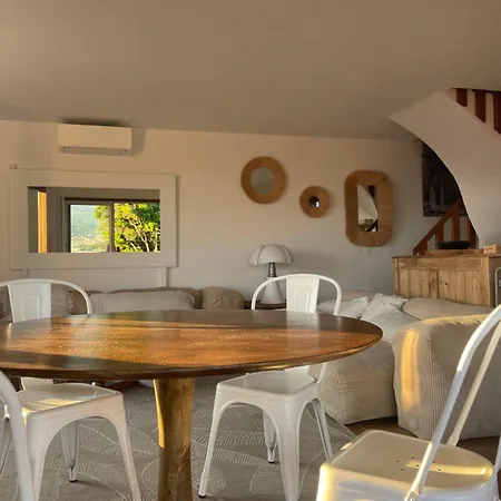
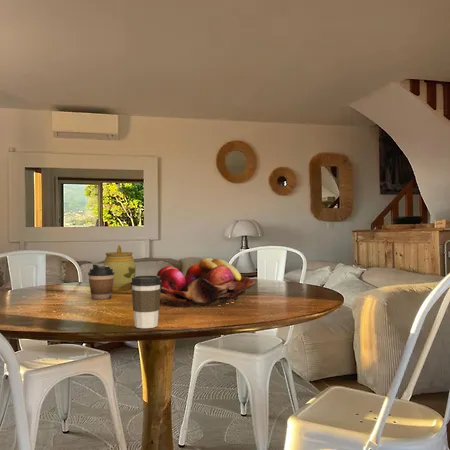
+ coffee cup (101, 281)
+ coffee cup (146, 301)
+ jar (119, 266)
+ fruit basket (202, 280)
